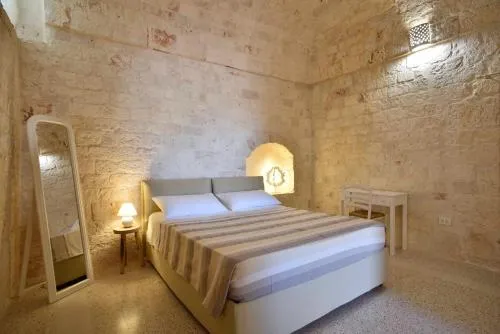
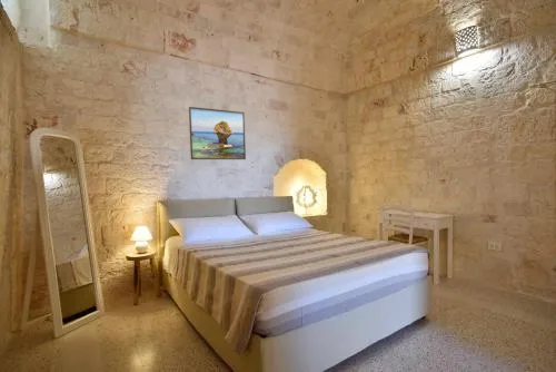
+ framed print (218, 134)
